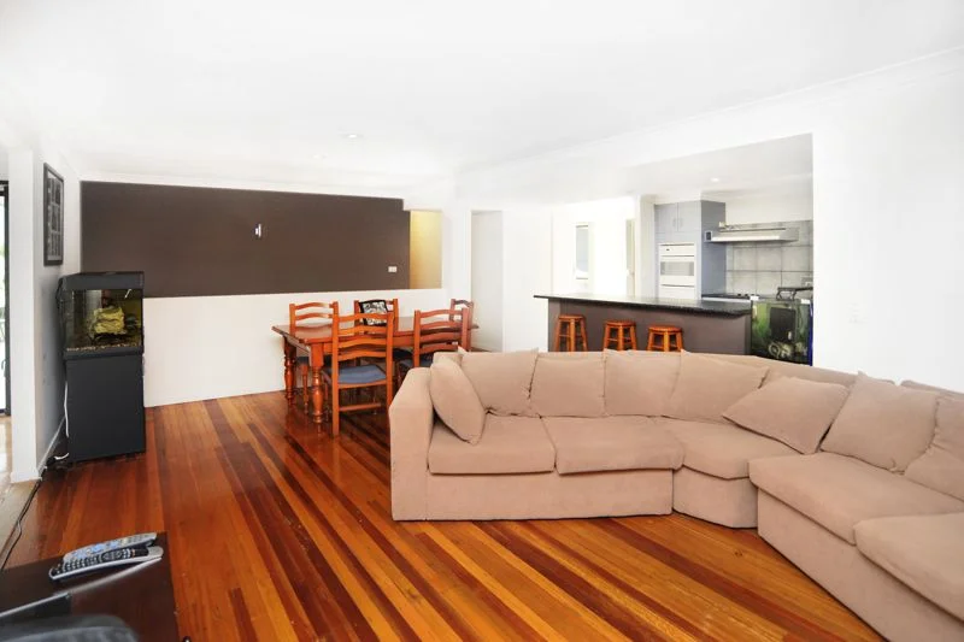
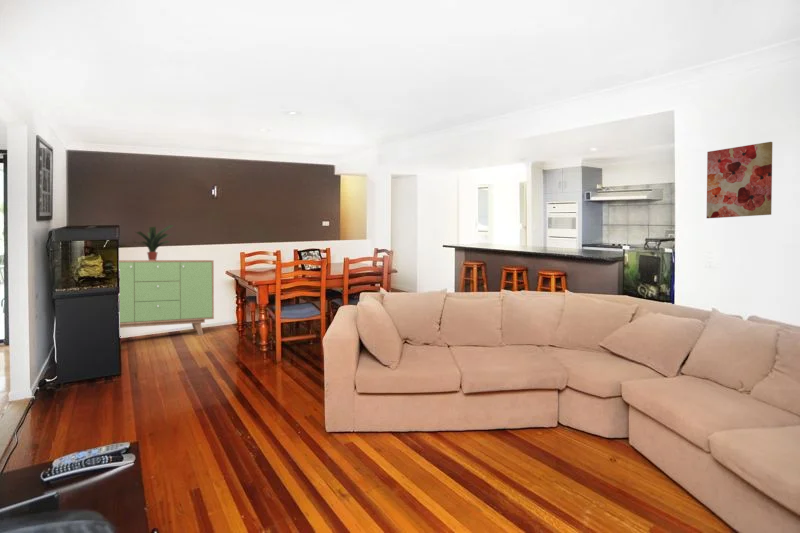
+ sideboard (156, 298)
+ wall art (738, 181)
+ potted plant (155, 241)
